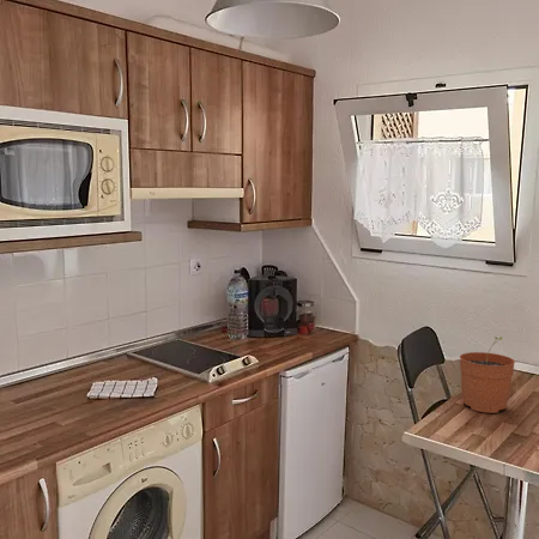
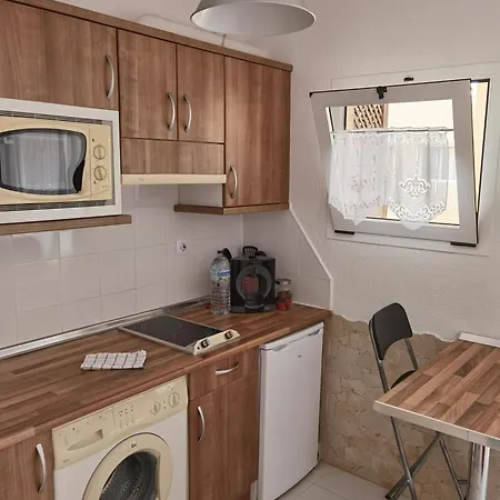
- plant pot (486, 370)
